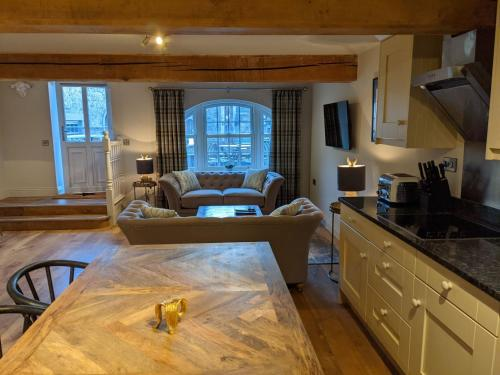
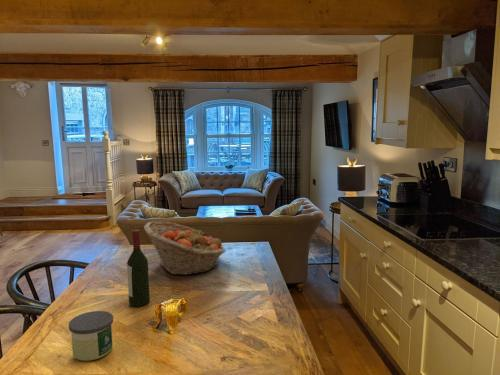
+ fruit basket (184, 244)
+ wine bottle (137, 267)
+ candle (92, 335)
